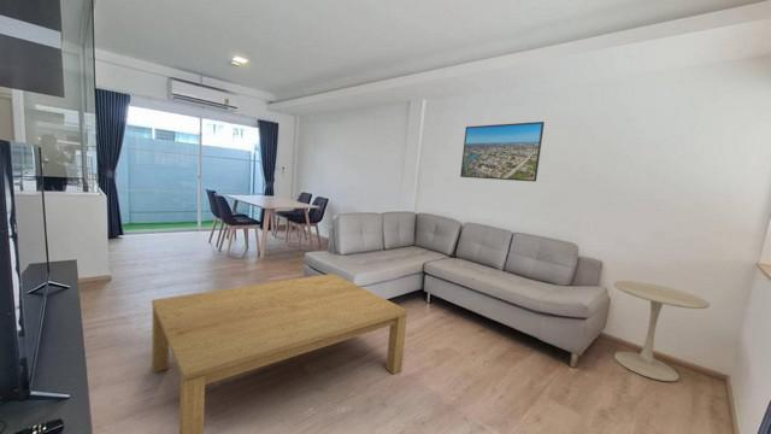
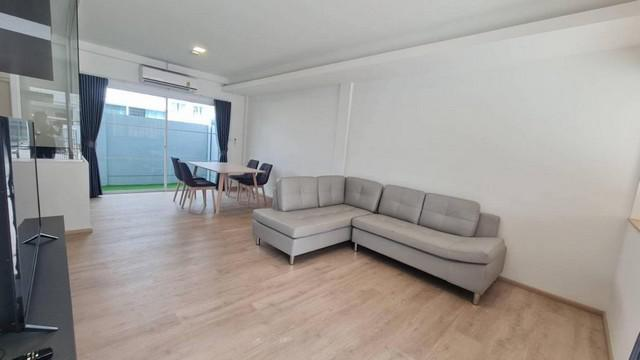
- side table (652, 329)
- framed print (498, 152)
- coffee table (284, 336)
